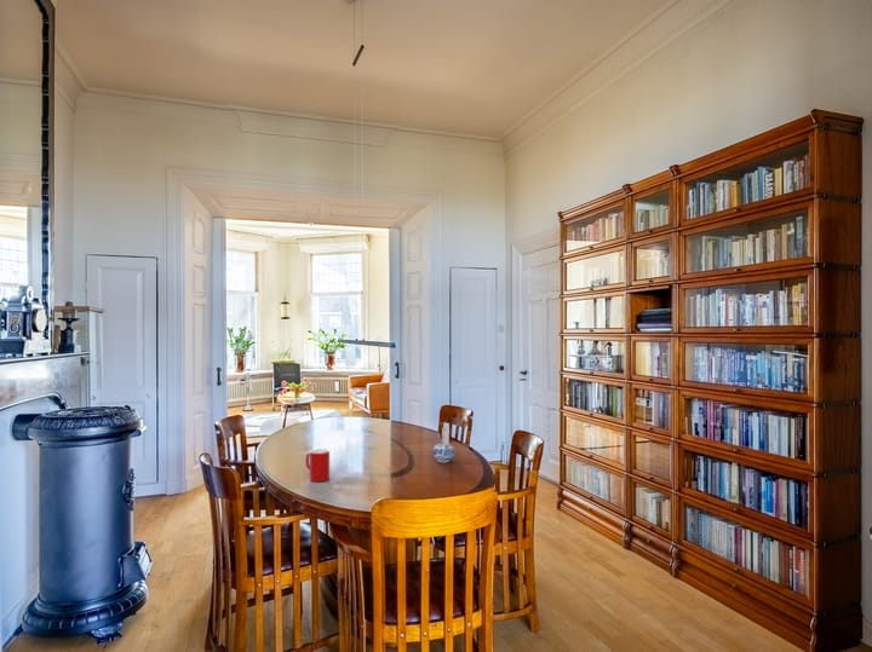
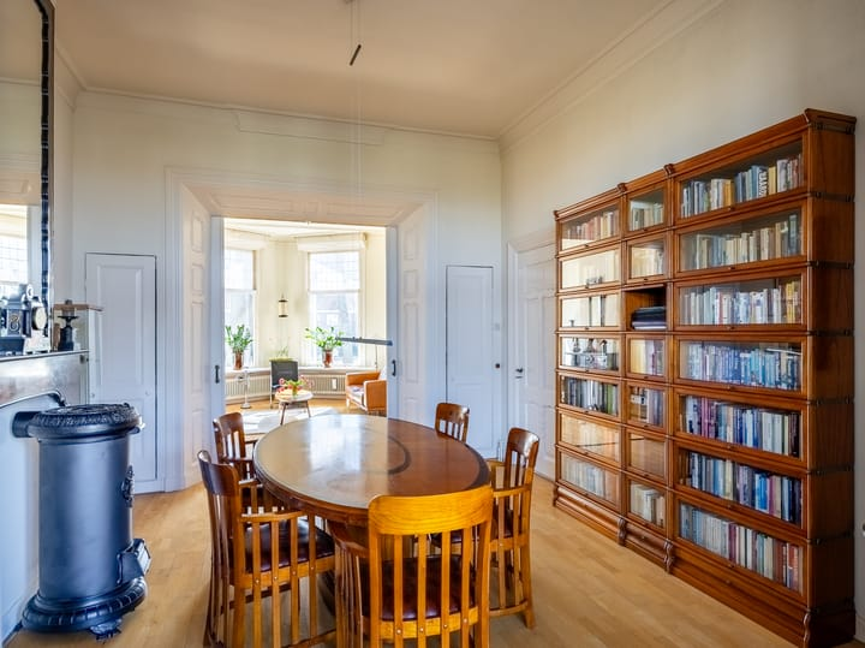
- ceramic pitcher (443, 442)
- cup (317, 463)
